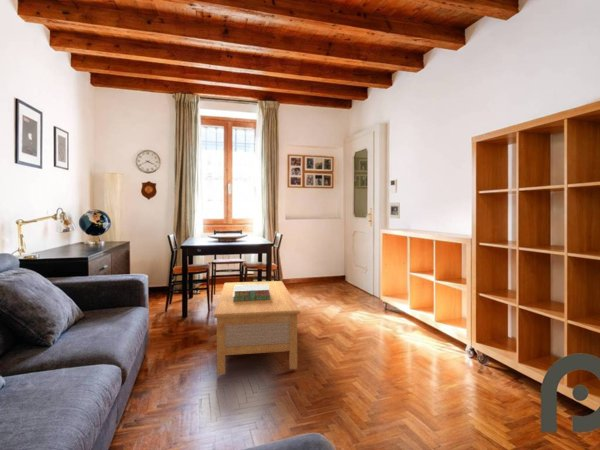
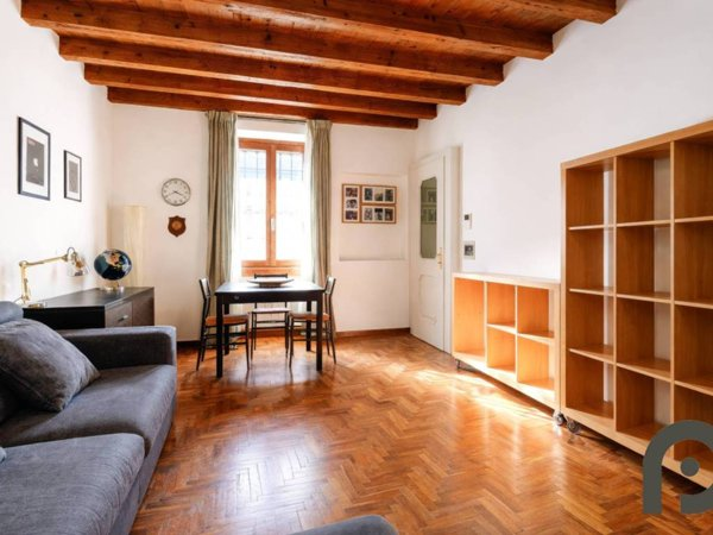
- stack of books (251, 292)
- coffee table (255, 318)
